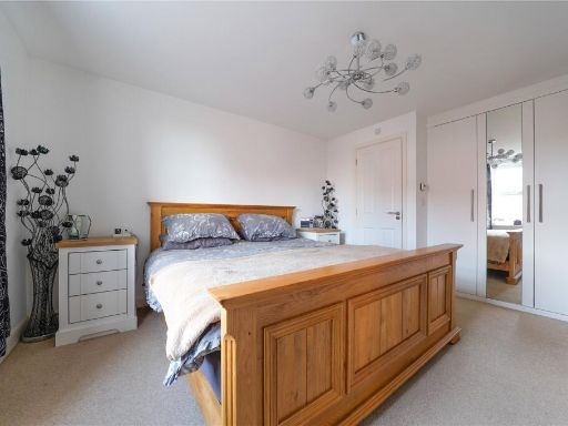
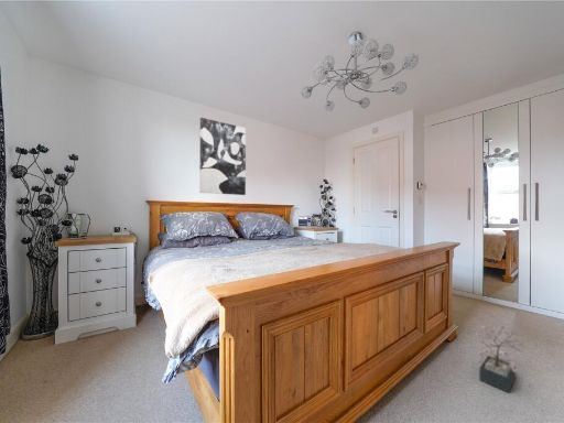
+ decorative plant (497, 352)
+ wall art (224, 159)
